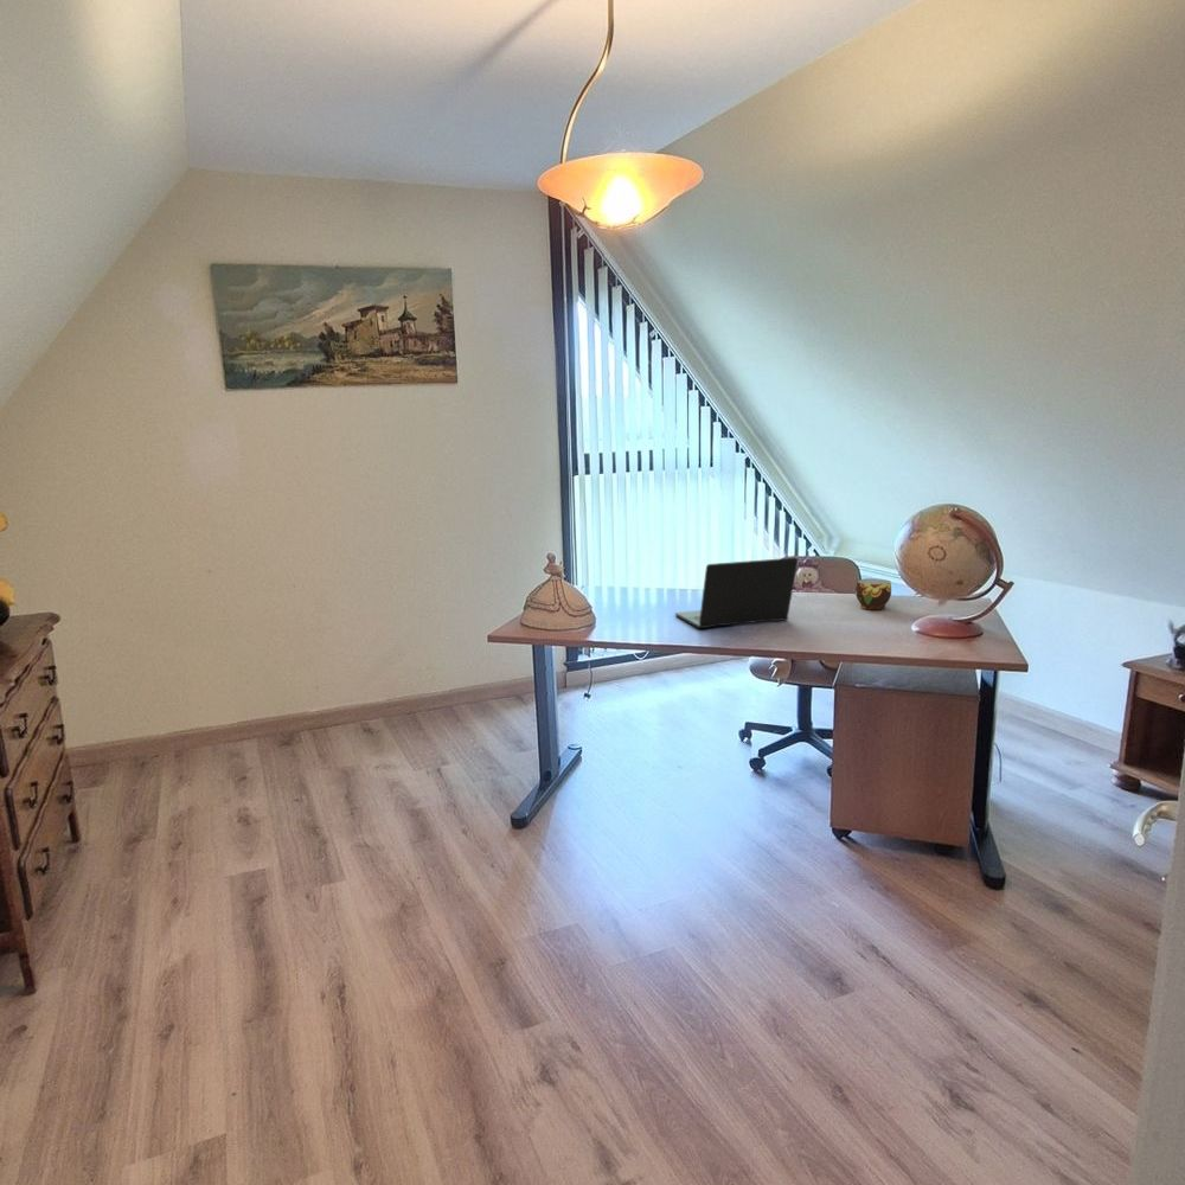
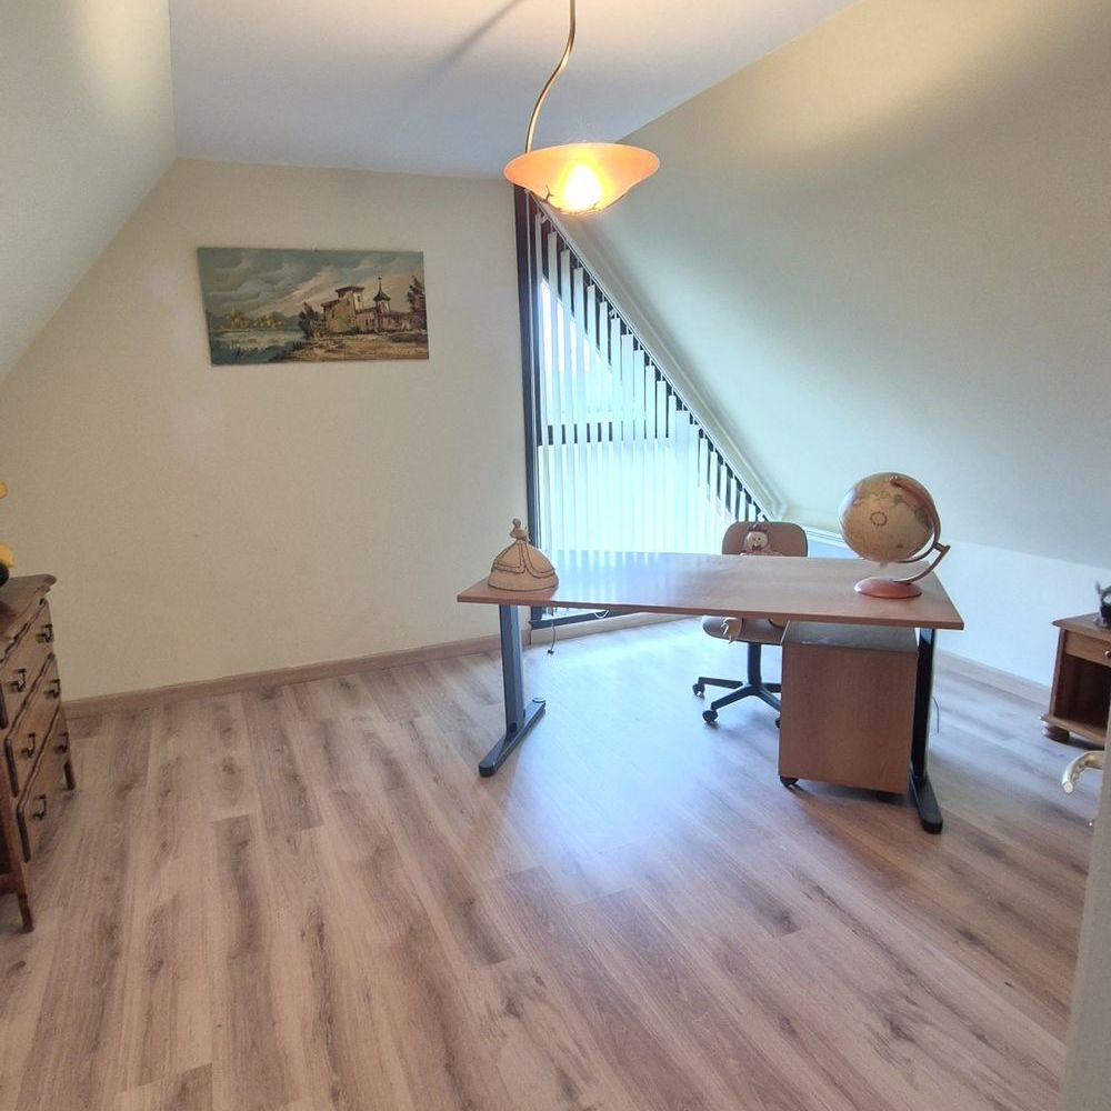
- laptop (734, 588)
- cup (871, 594)
